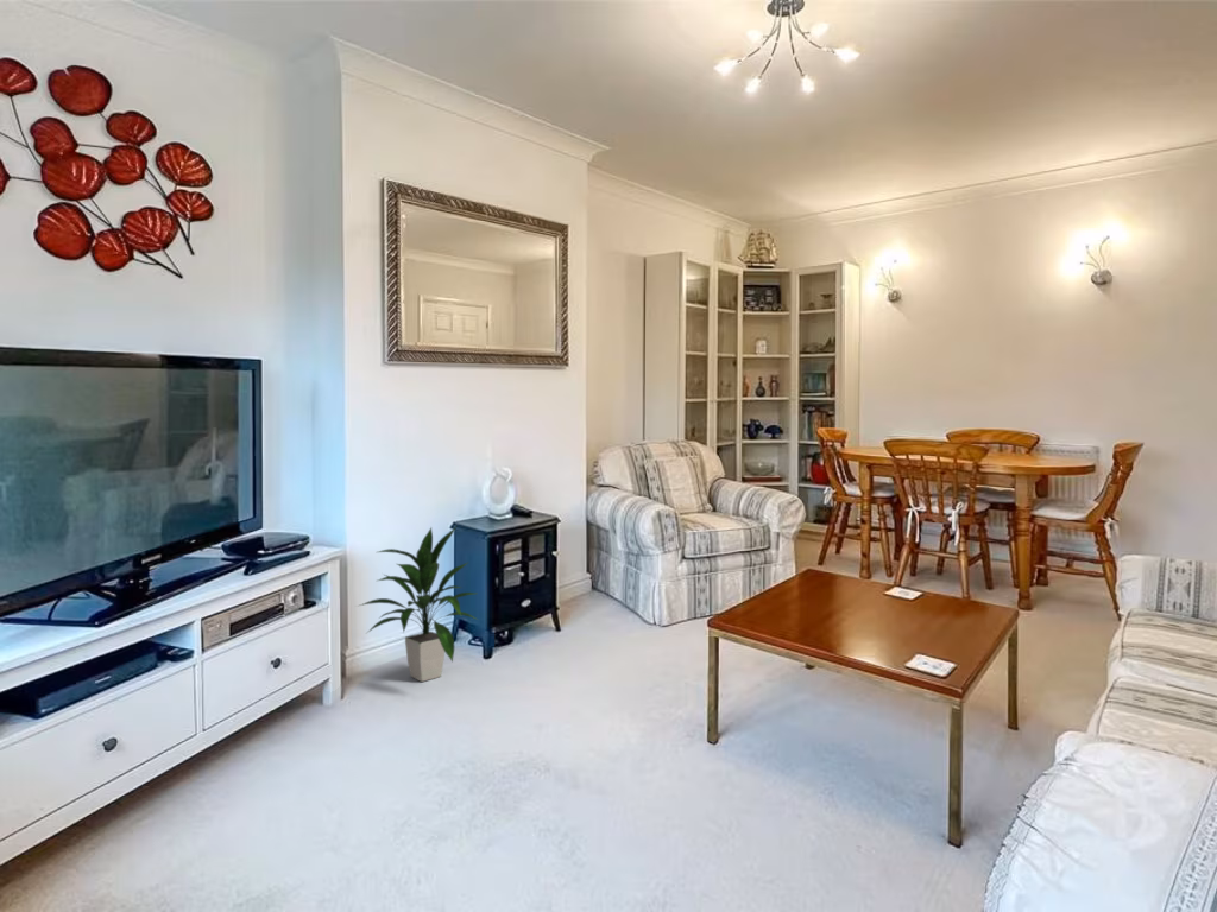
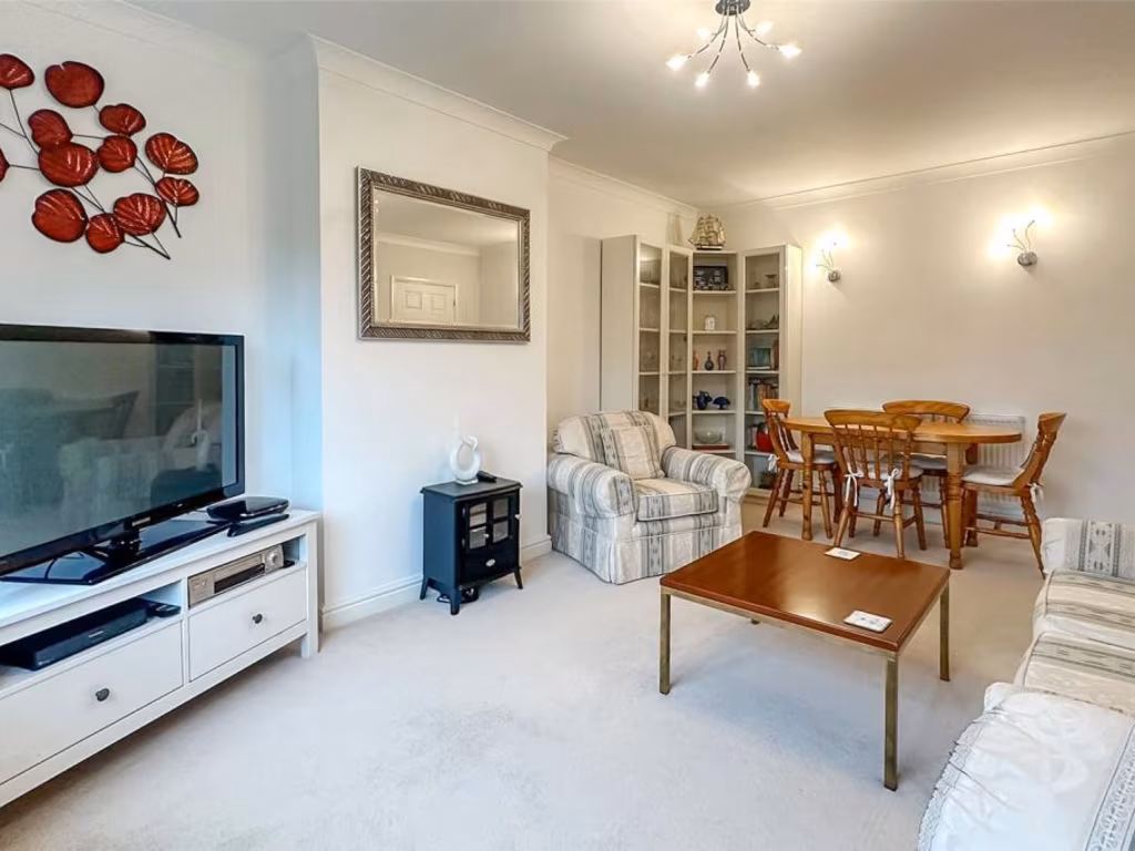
- indoor plant (424, 603)
